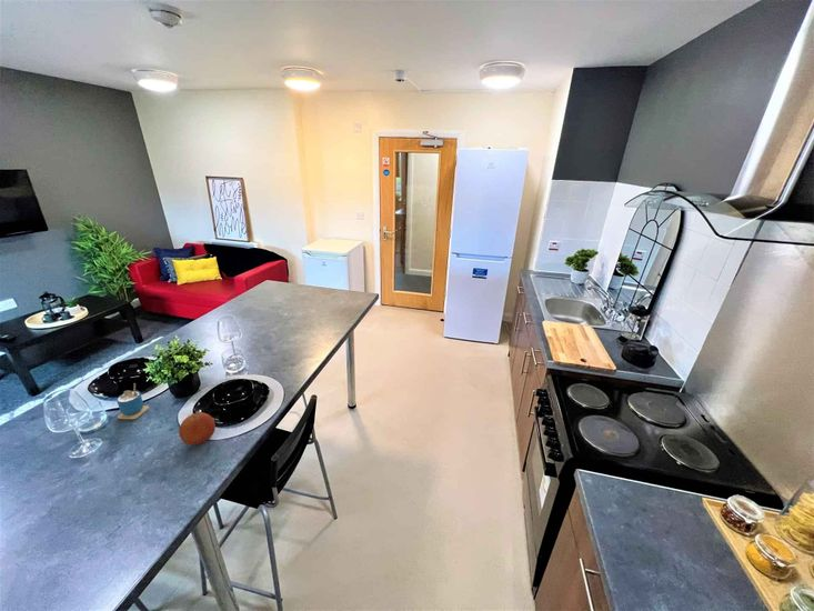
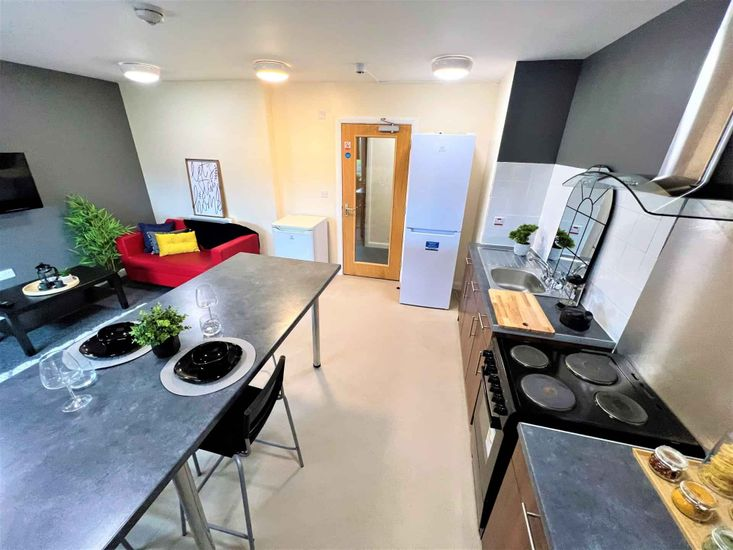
- cup (129, 399)
- fruit (197, 428)
